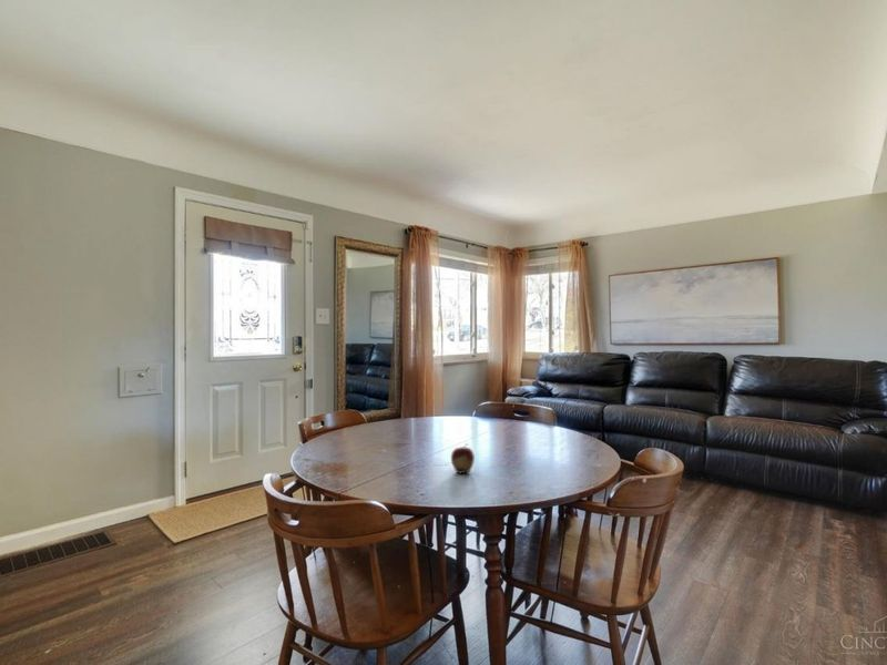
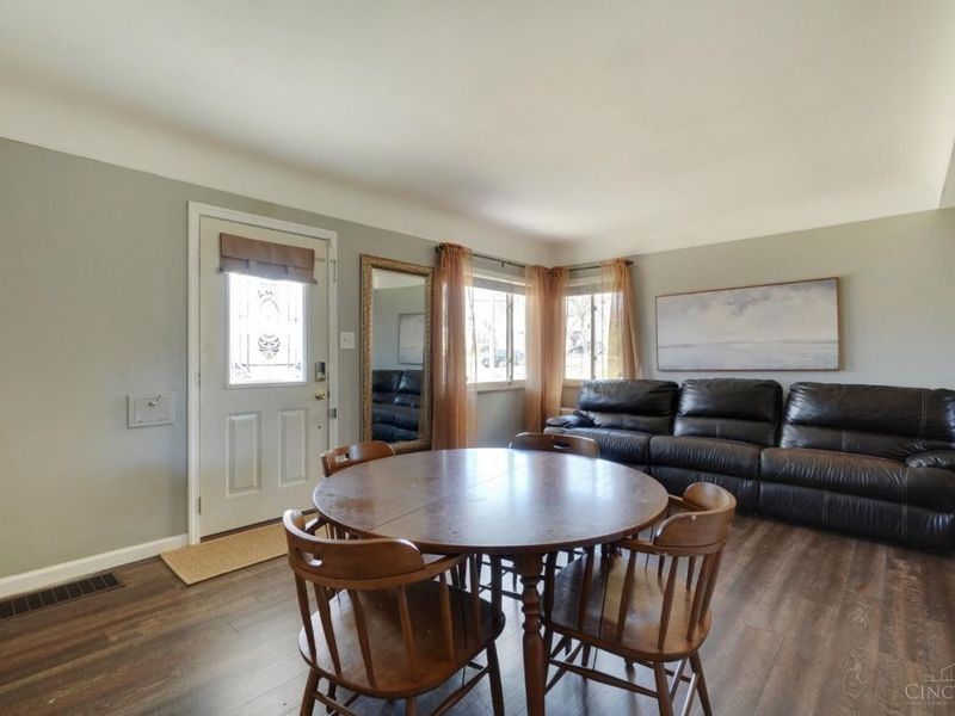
- fruit (462, 457)
